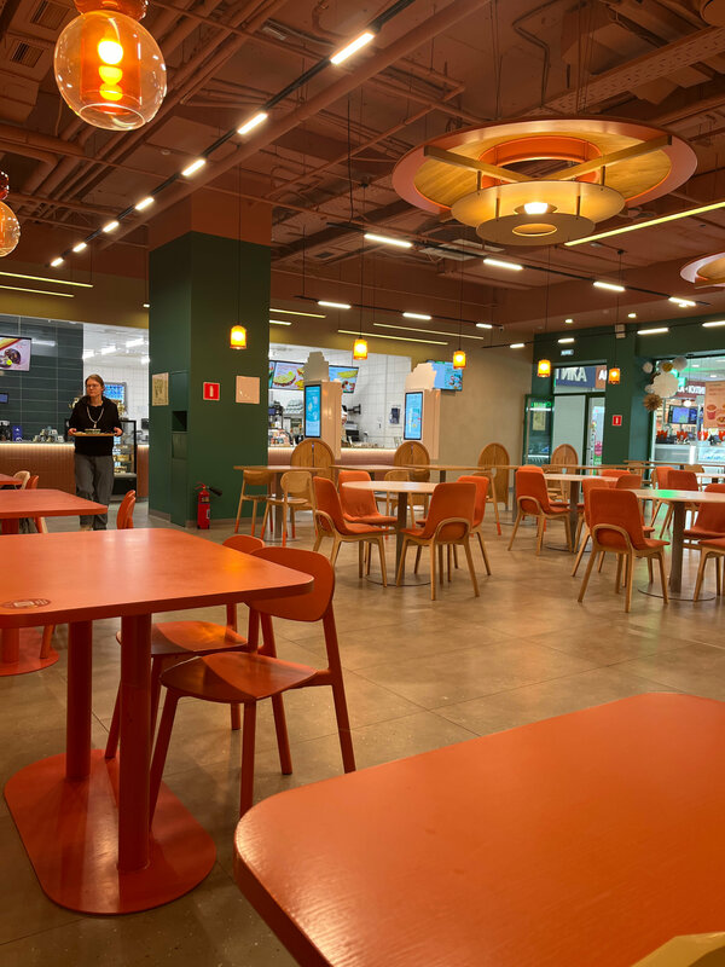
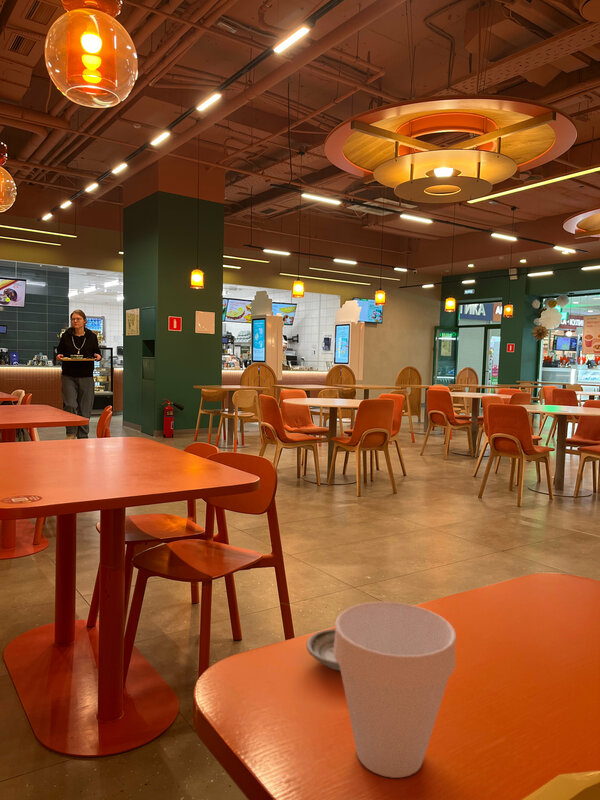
+ cup (392, 690)
+ saucer (334, 656)
